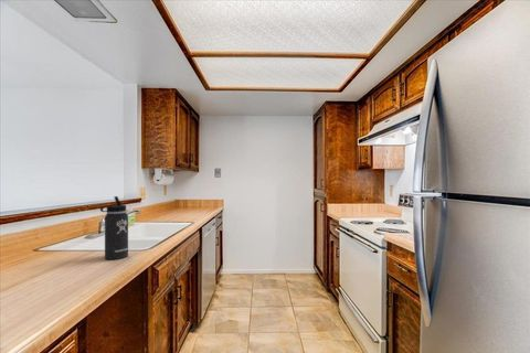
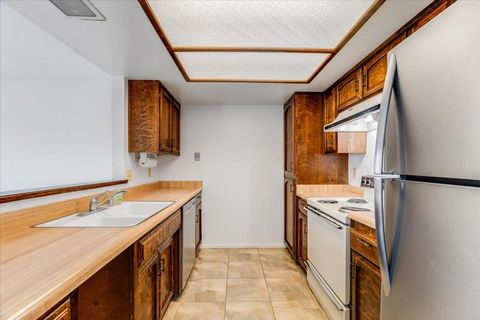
- thermos bottle (114, 226)
